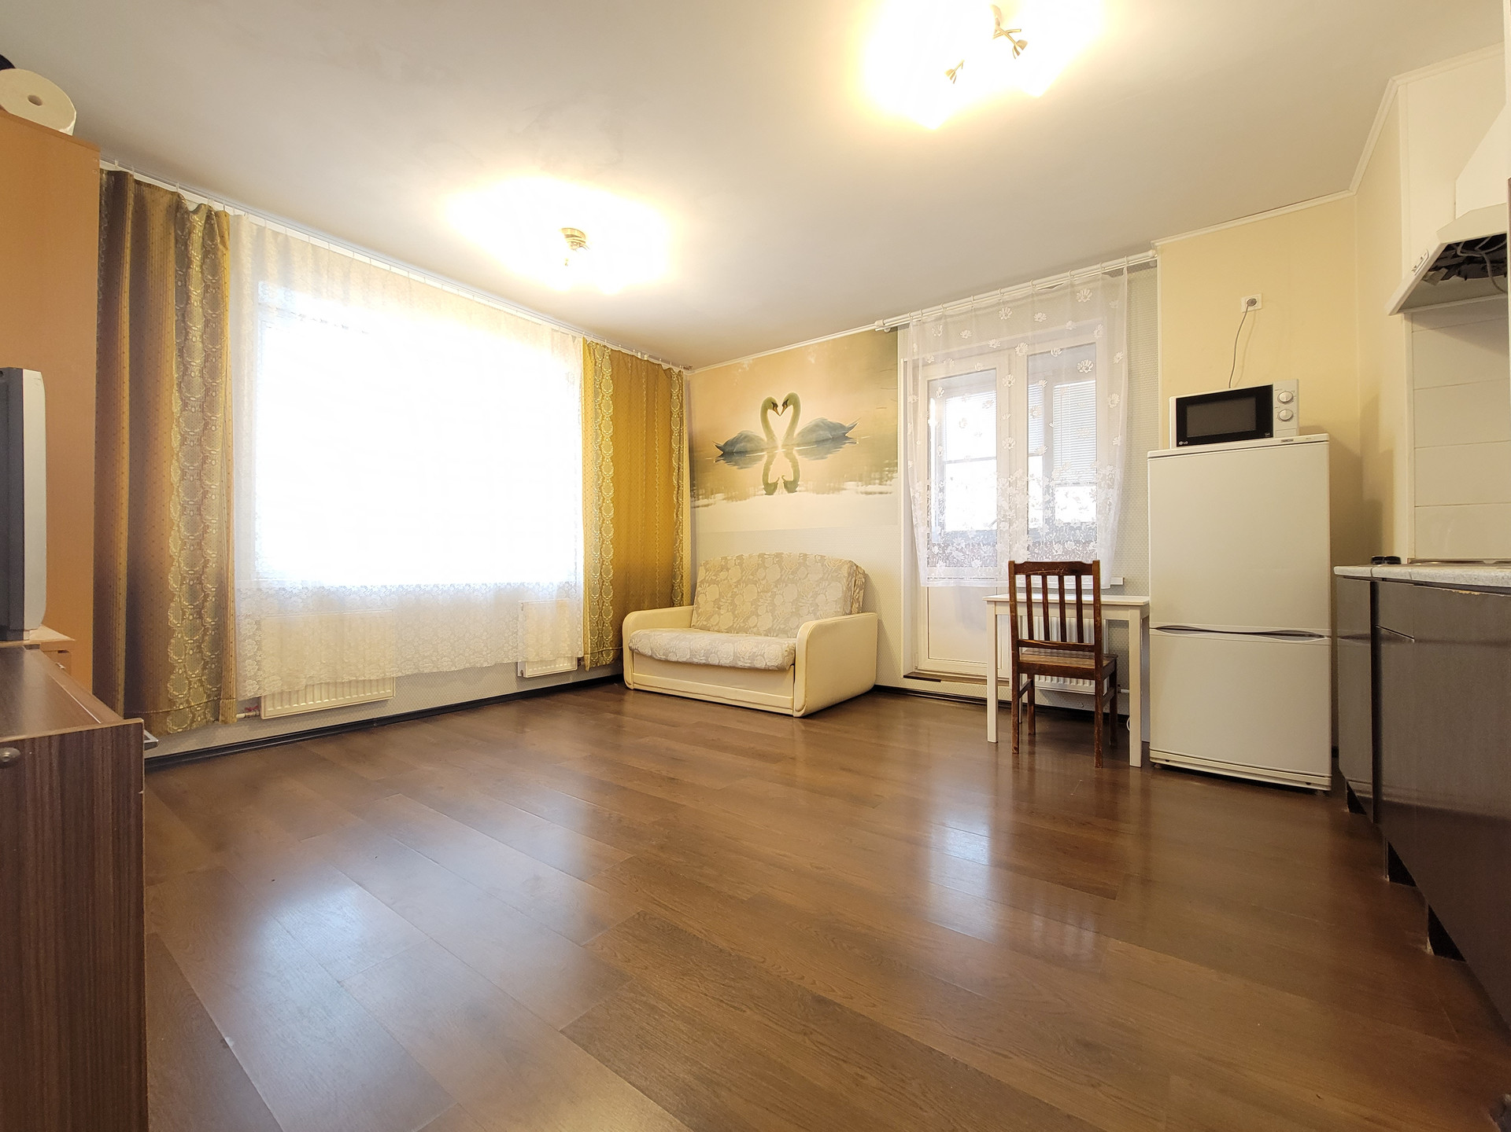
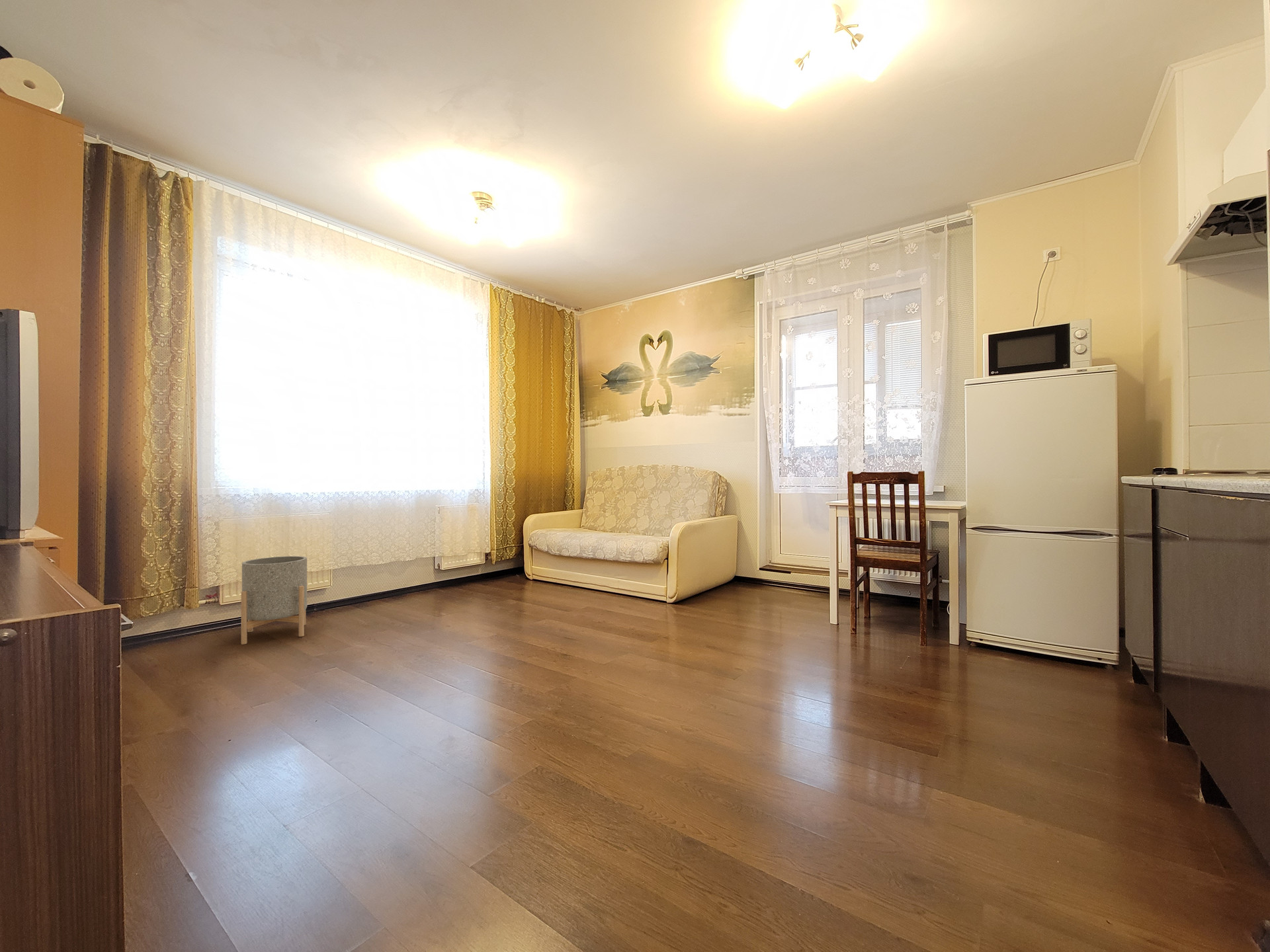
+ planter (275, 596)
